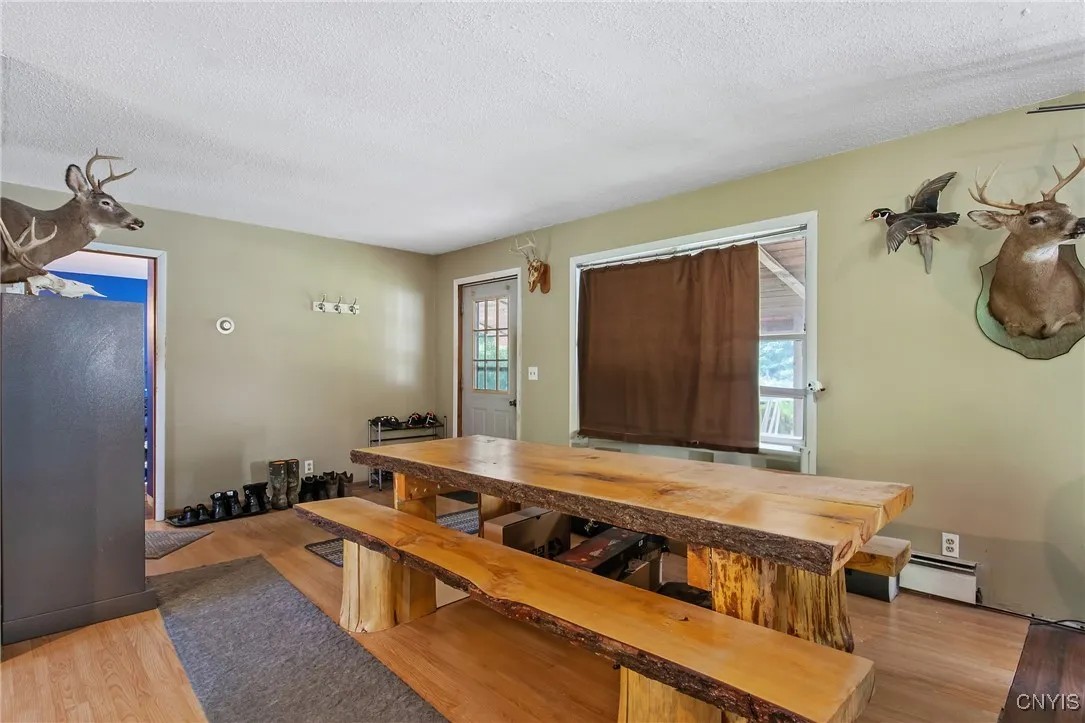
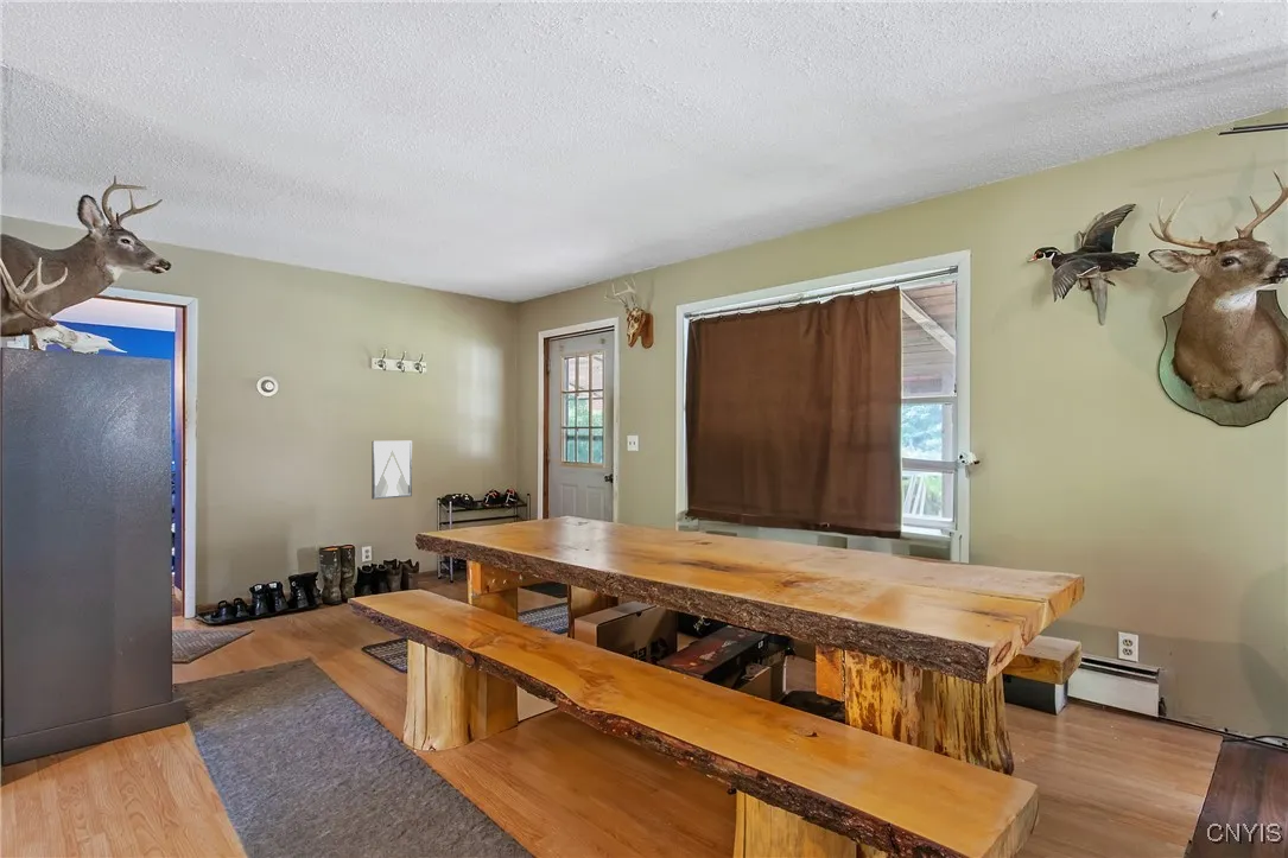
+ wall art (392, 469)
